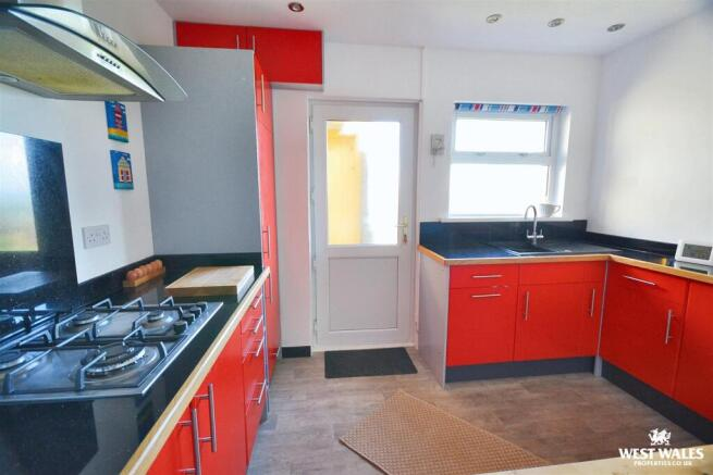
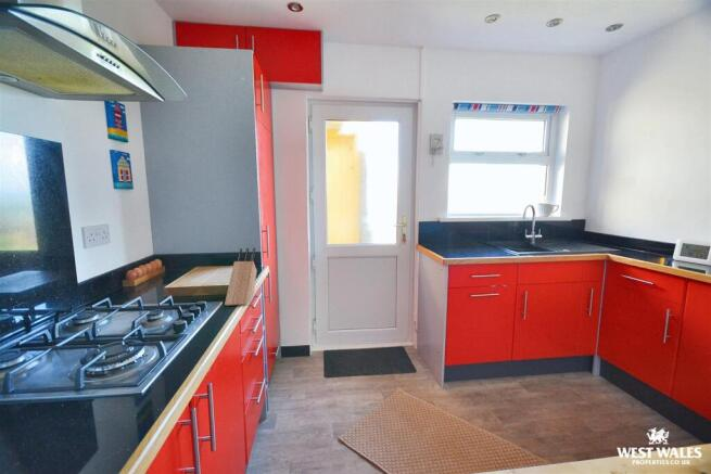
+ knife block (242, 273)
